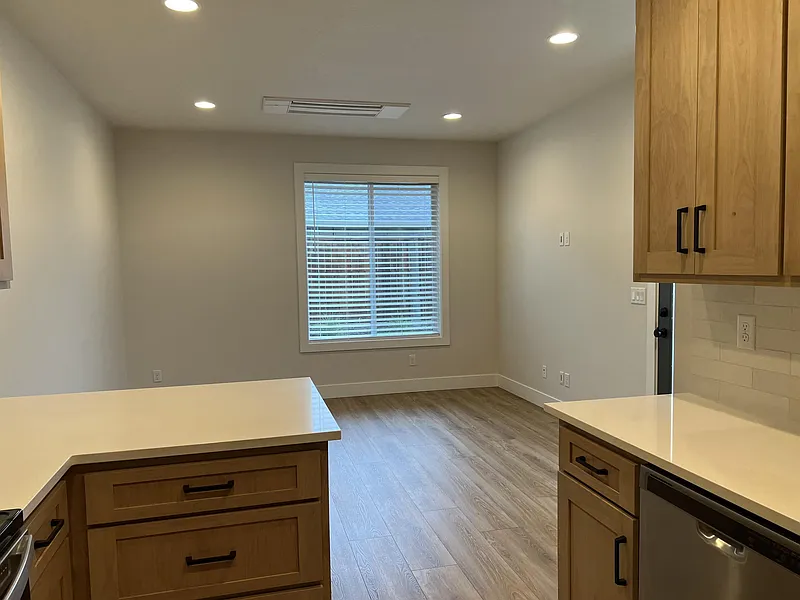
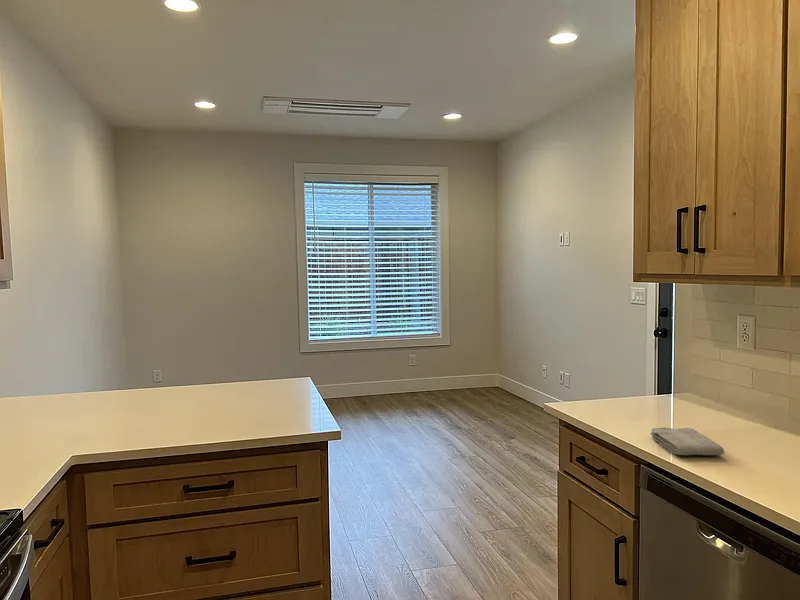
+ washcloth (684, 440)
